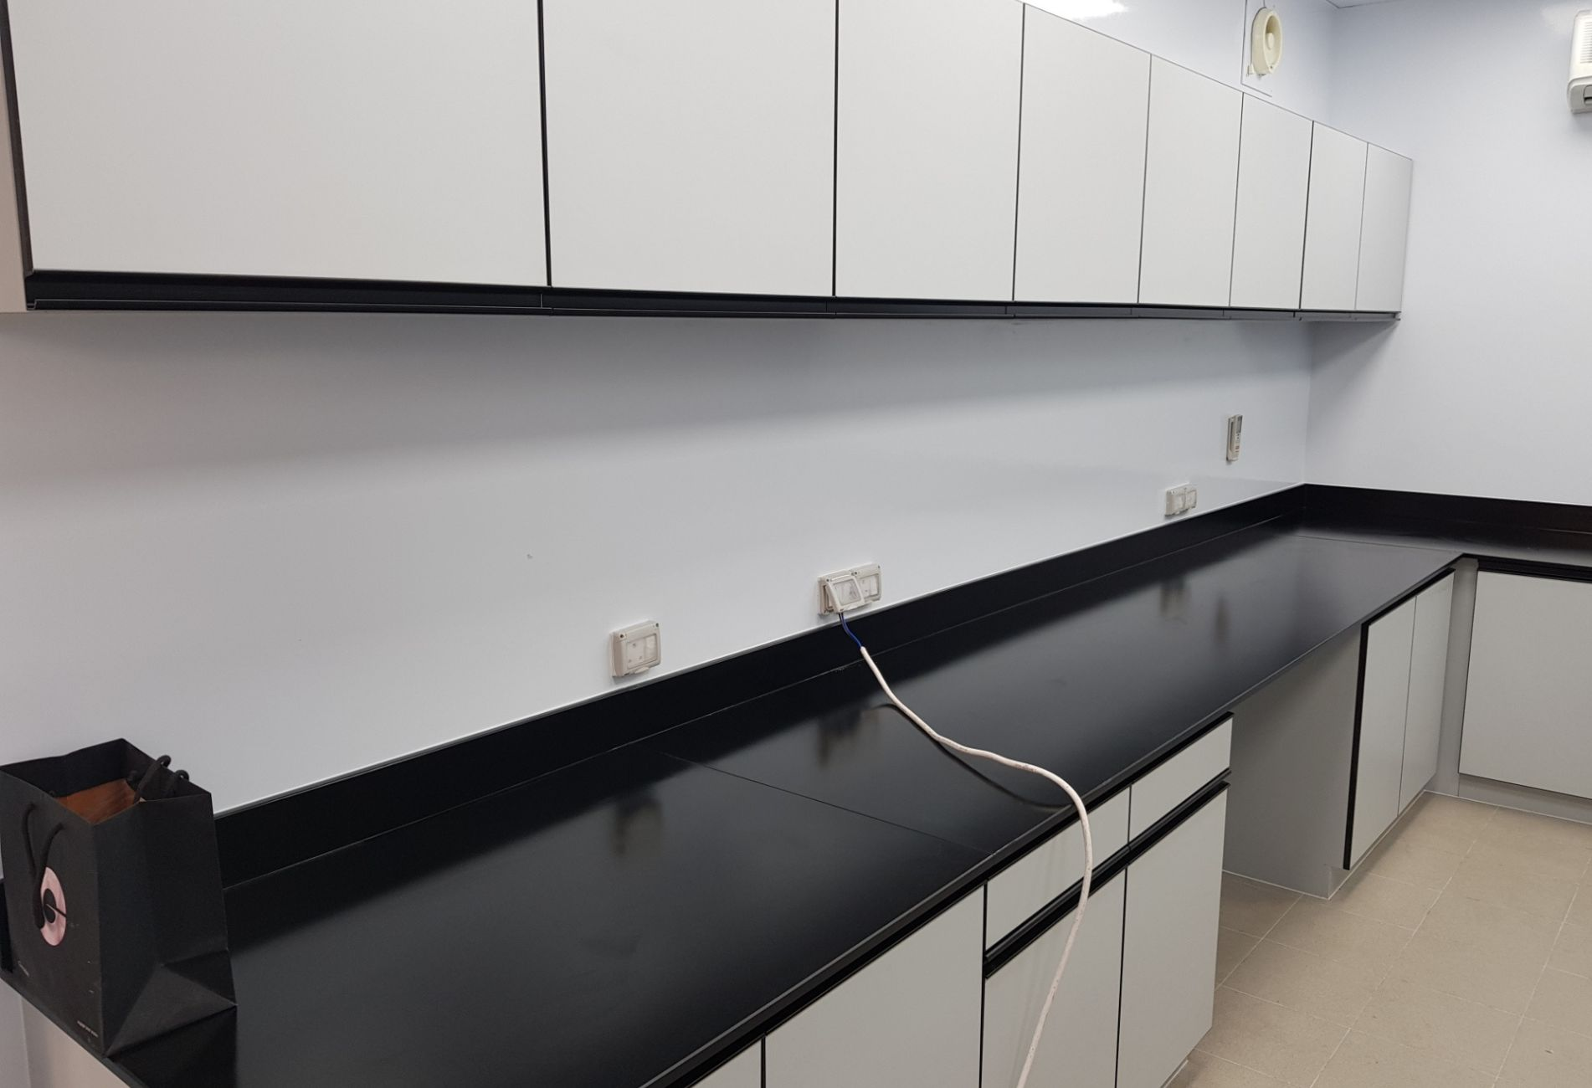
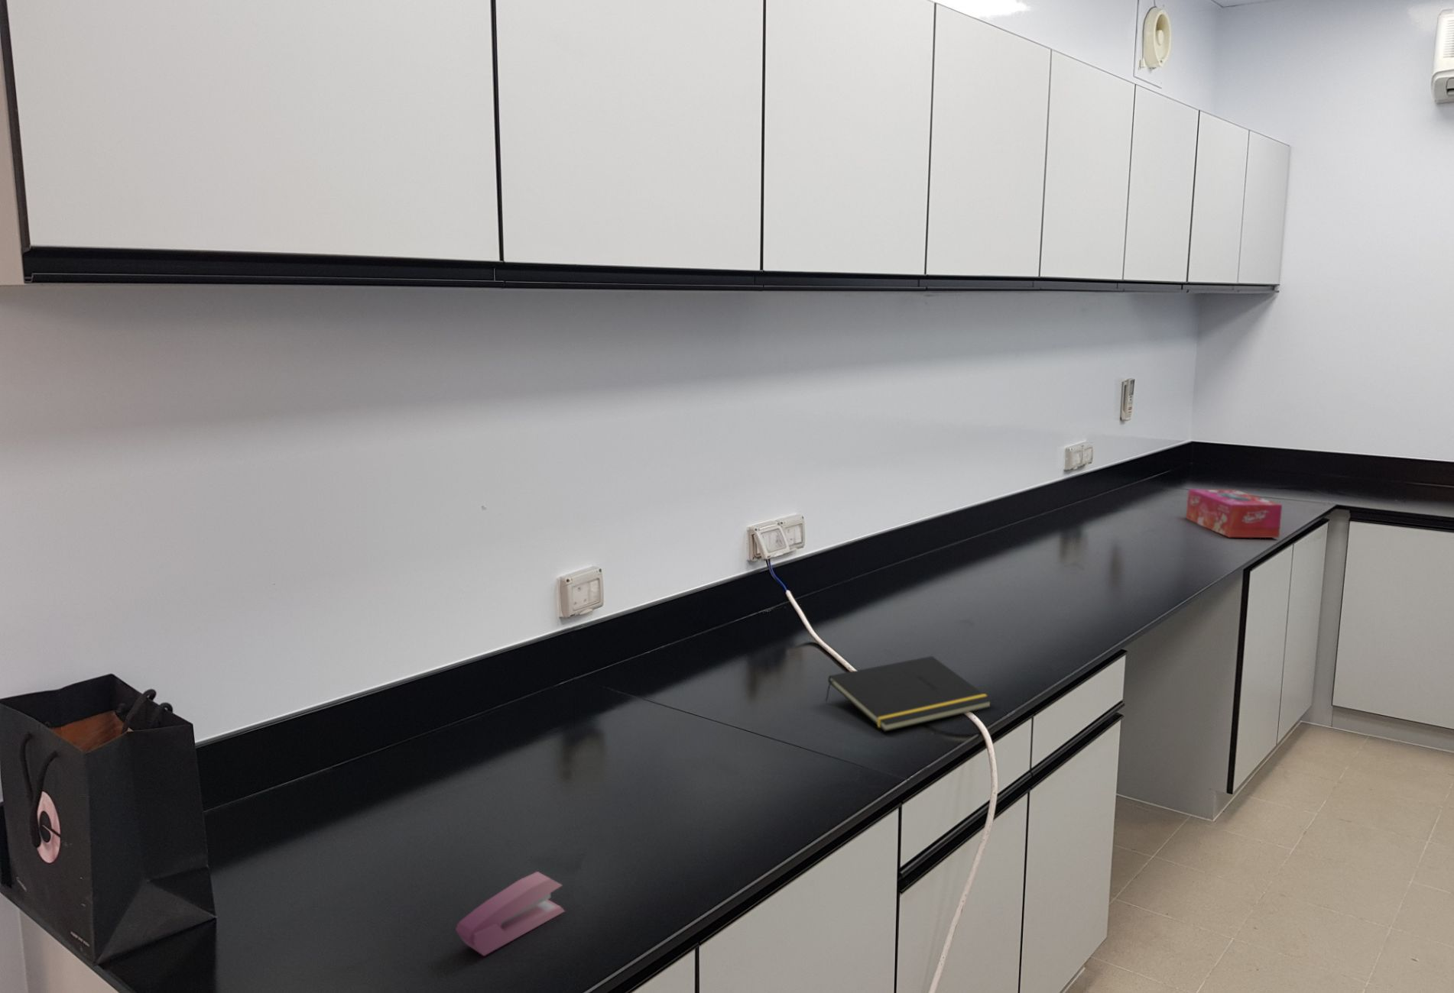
+ notepad (909, 690)
+ tissue box (1232, 511)
+ stapler (510, 910)
